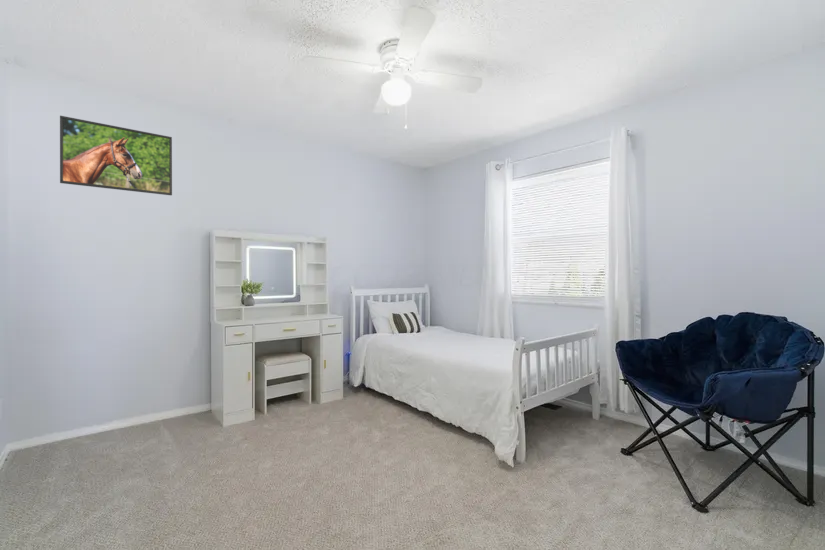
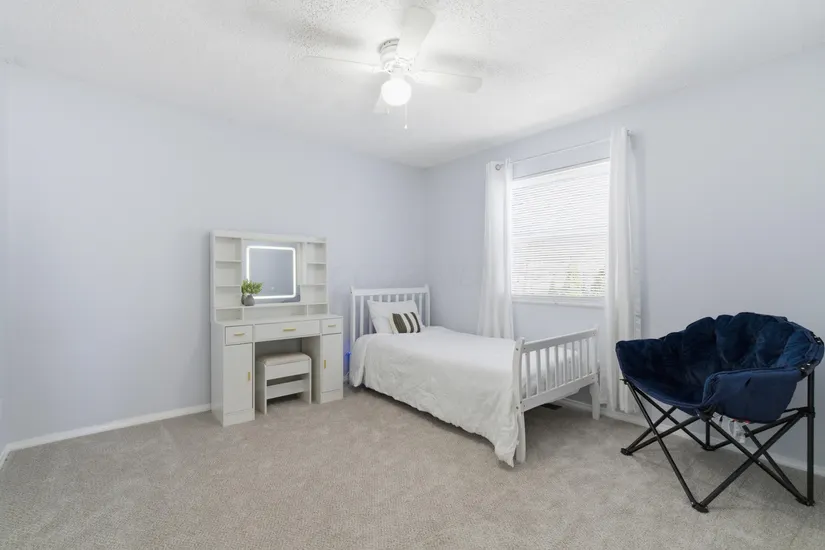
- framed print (119, 158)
